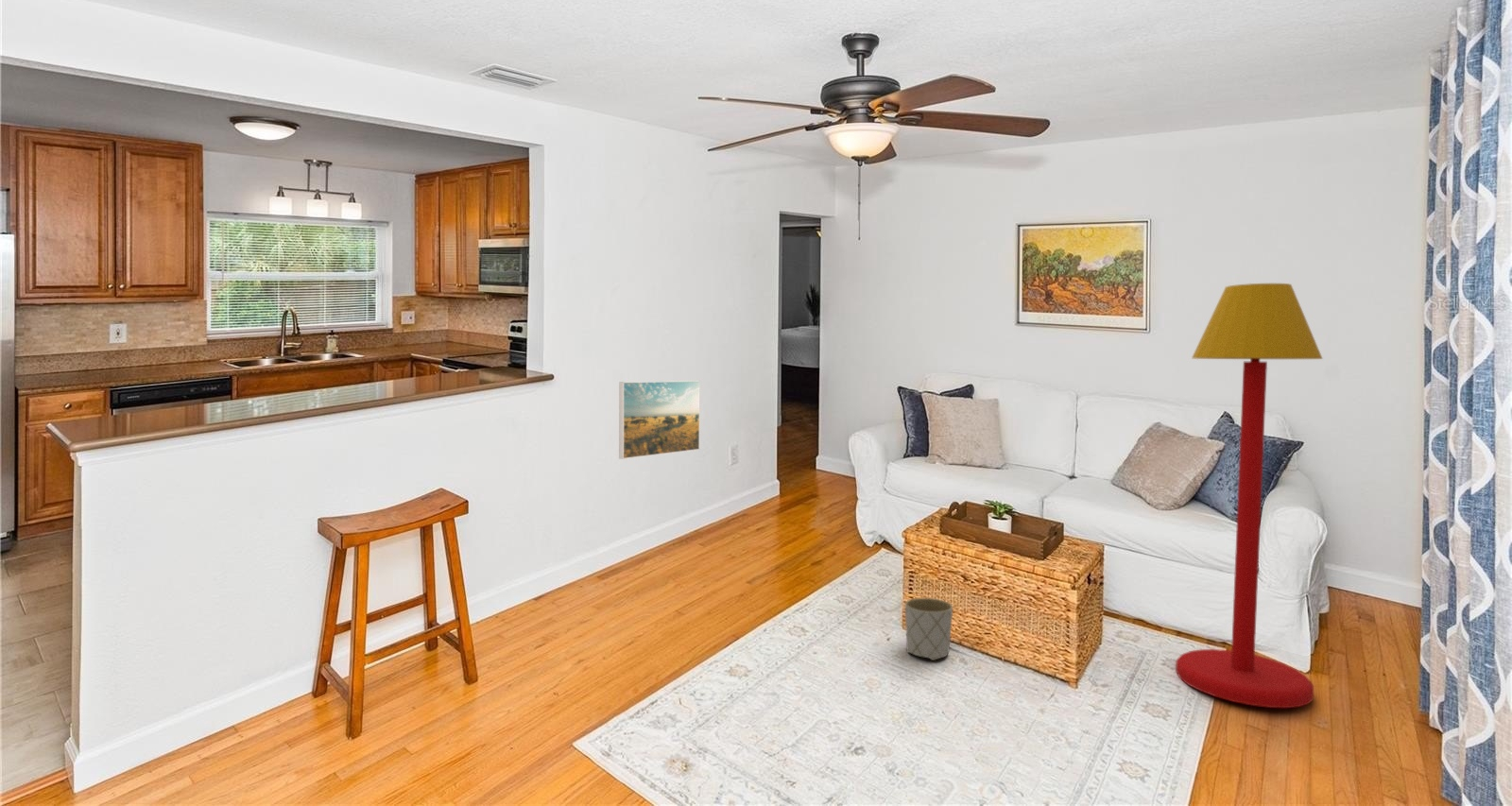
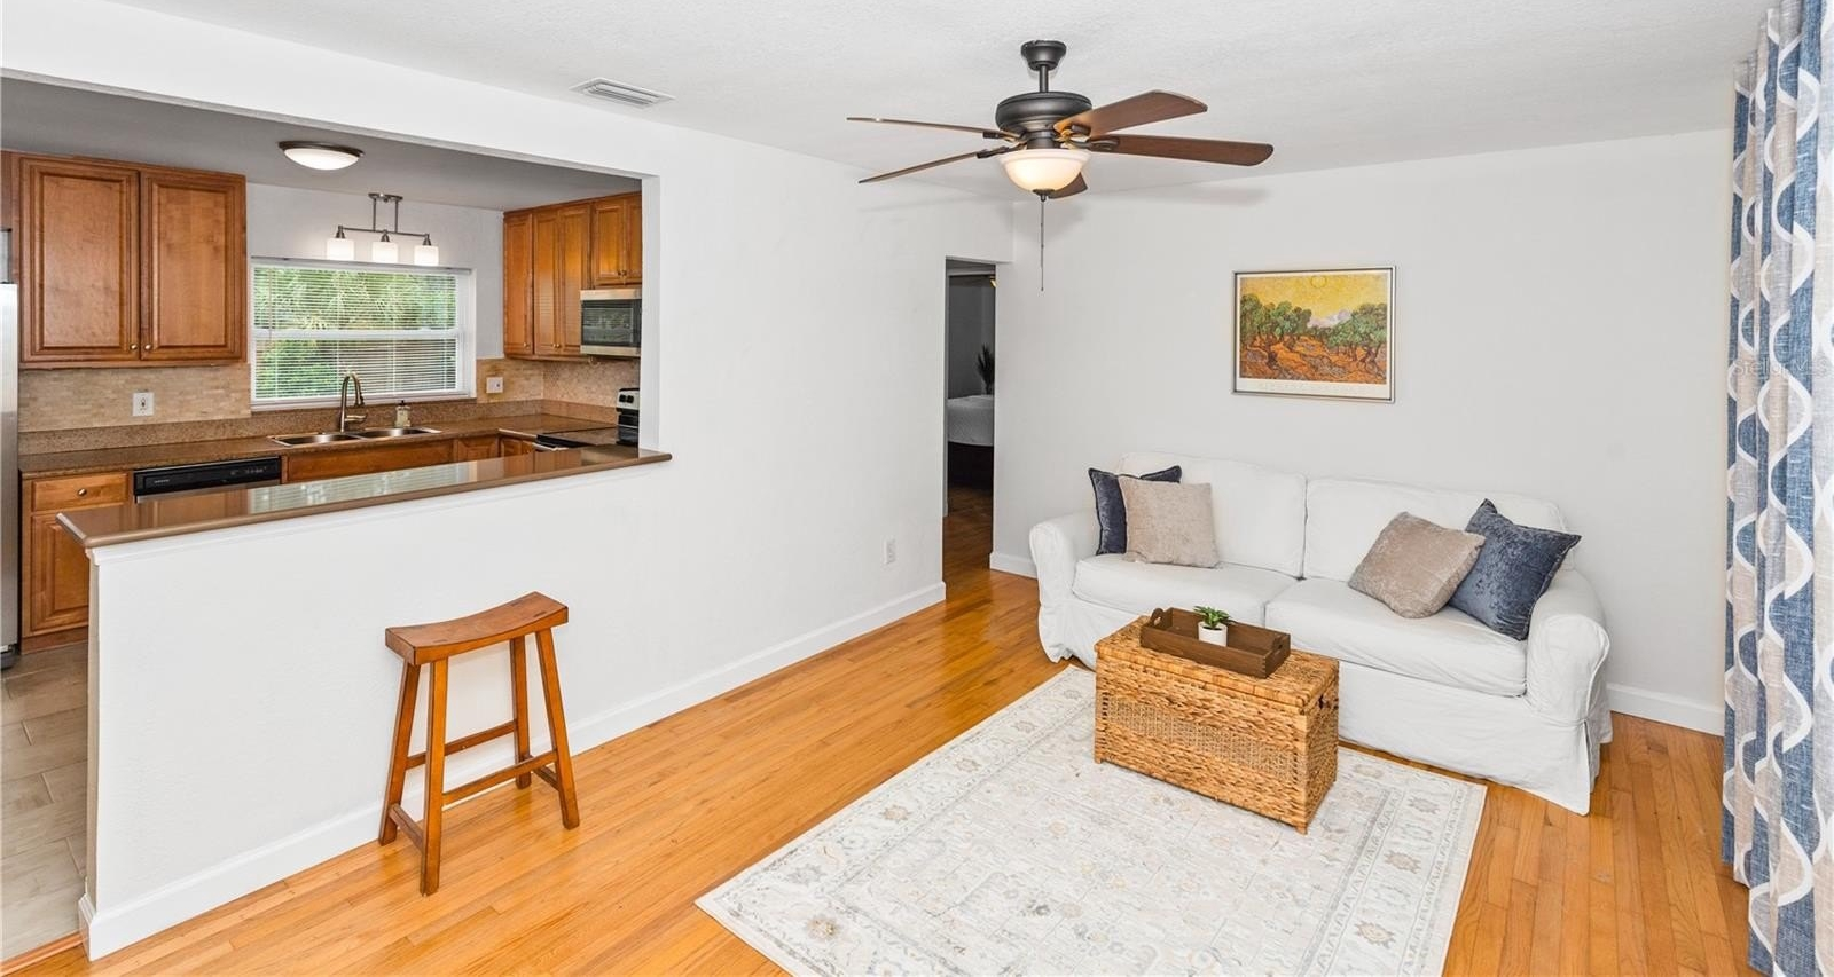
- planter (928, 628)
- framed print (662, 418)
- floor lamp (1250, 487)
